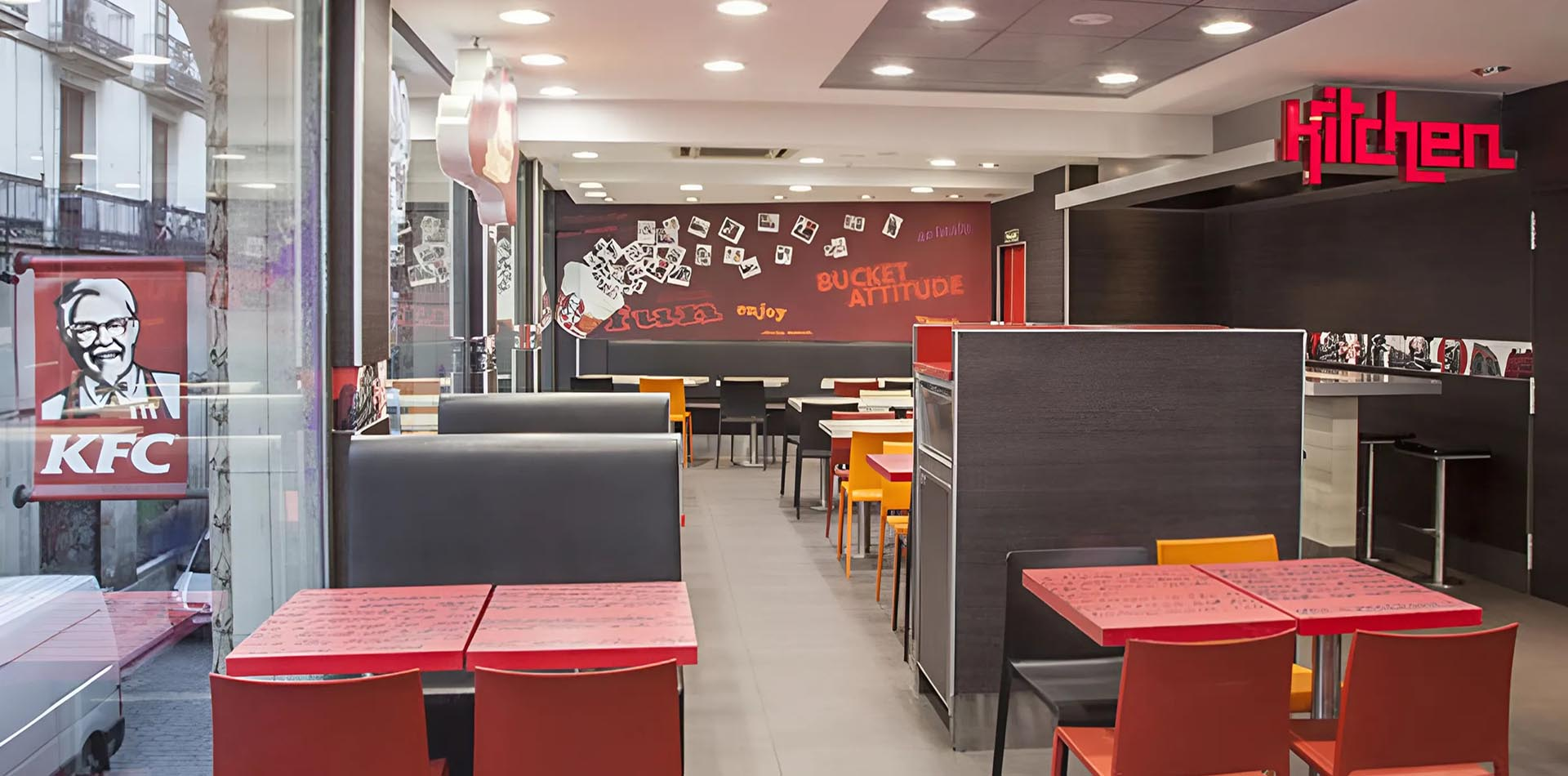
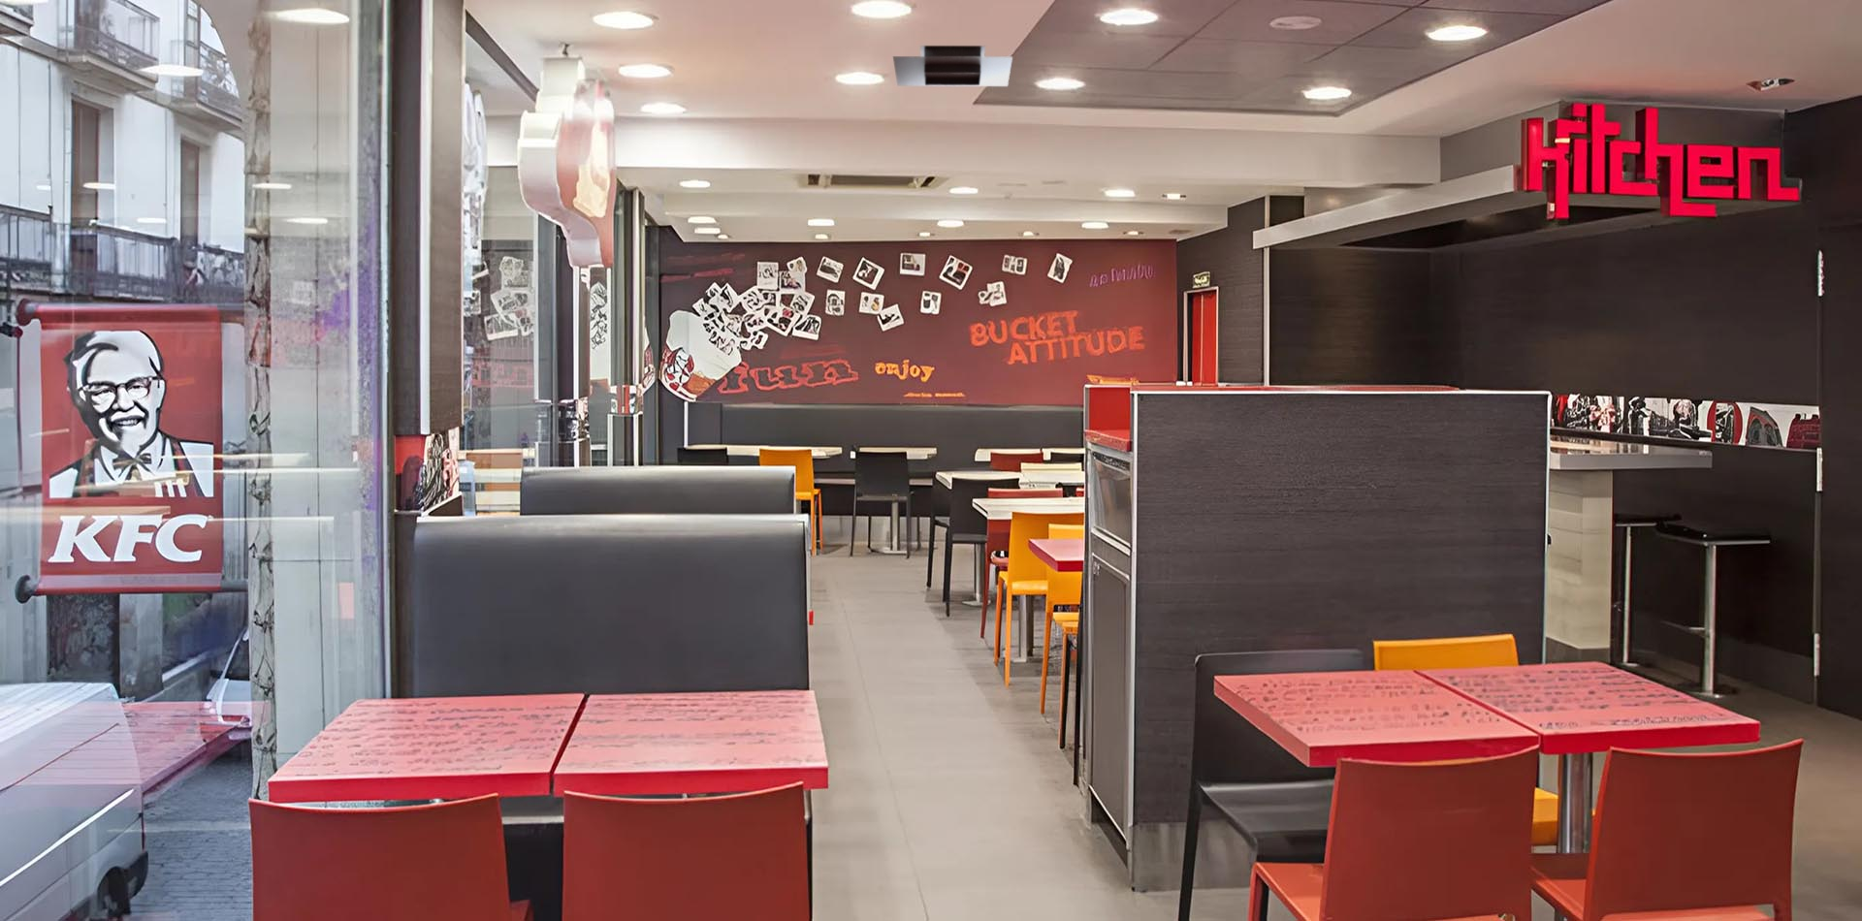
+ ceiling vent (952, 66)
